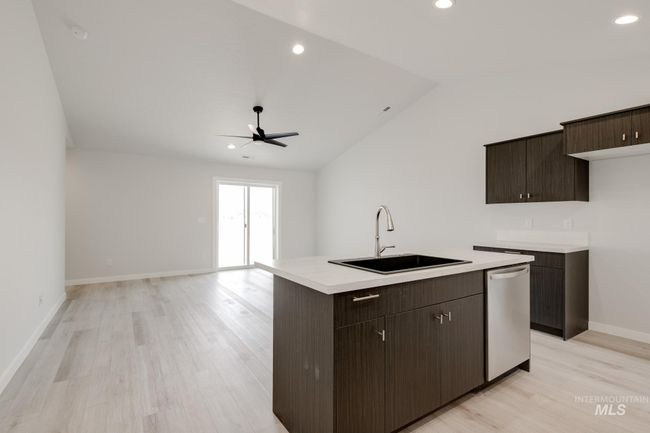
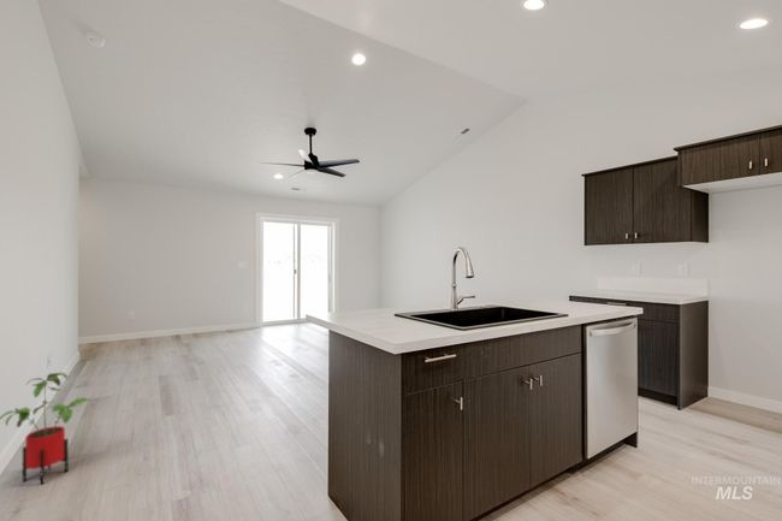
+ house plant (48, 427)
